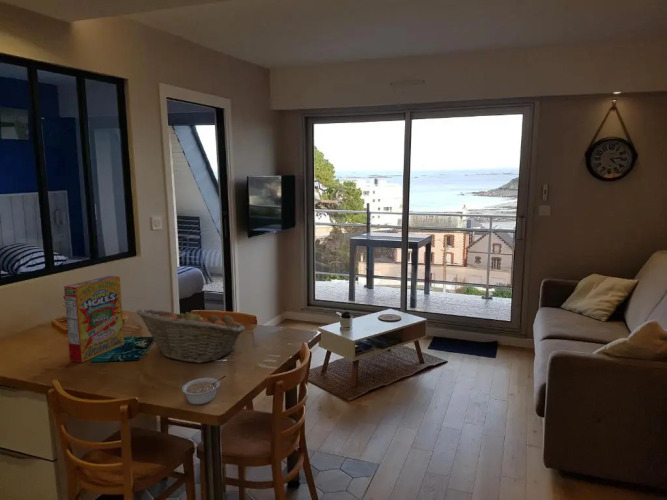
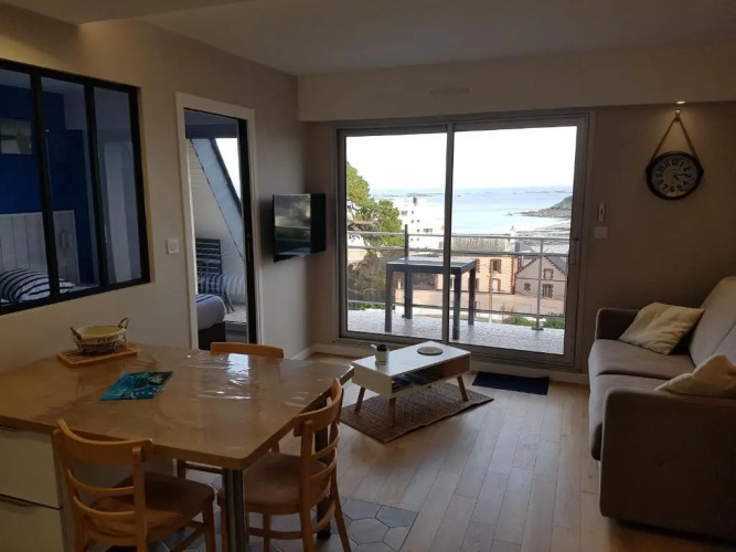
- legume (202, 390)
- cereal box (95, 317)
- fruit basket (191, 328)
